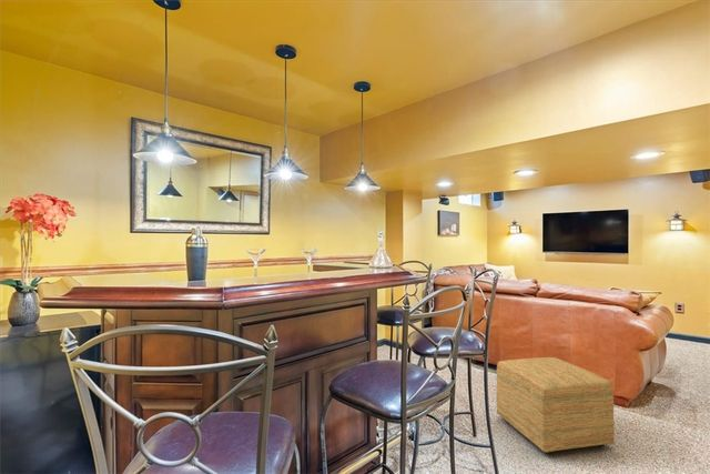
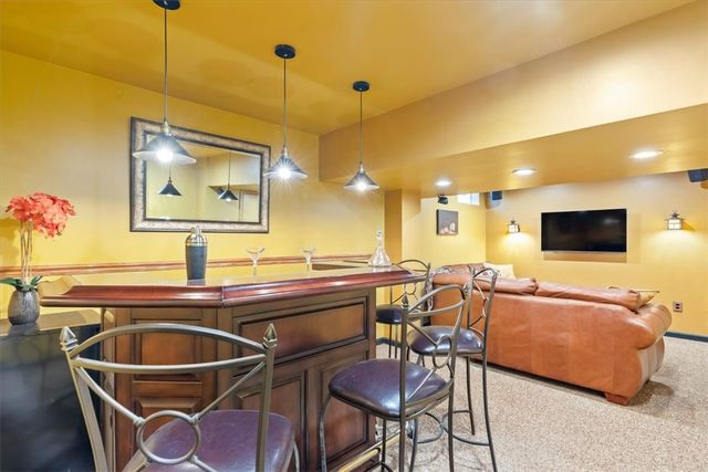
- ottoman (550, 399)
